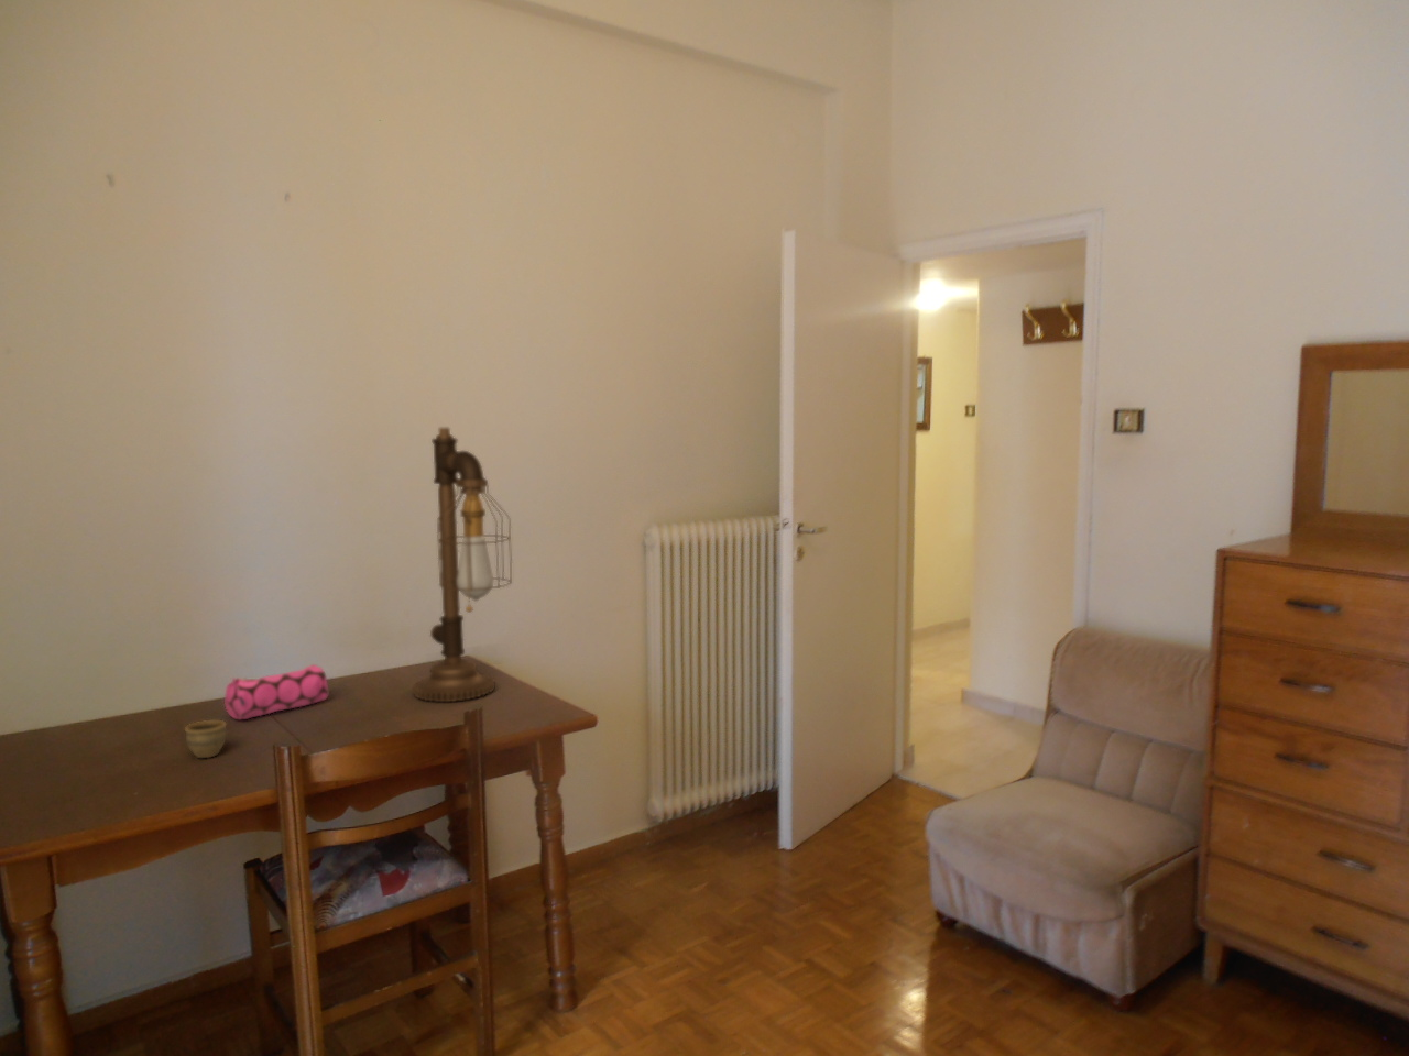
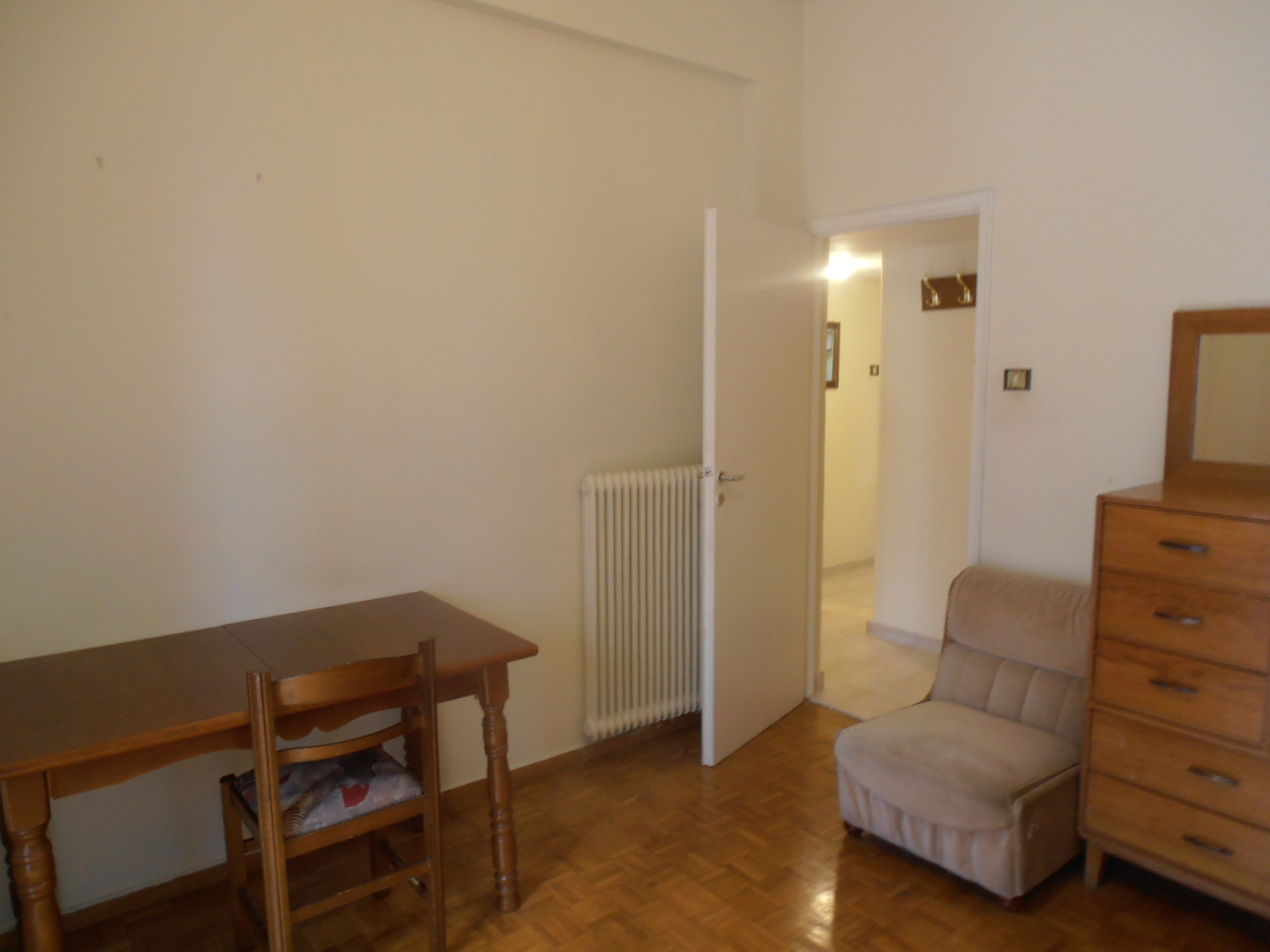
- desk lamp (460, 563)
- pencil case (278, 690)
- cup (205, 738)
